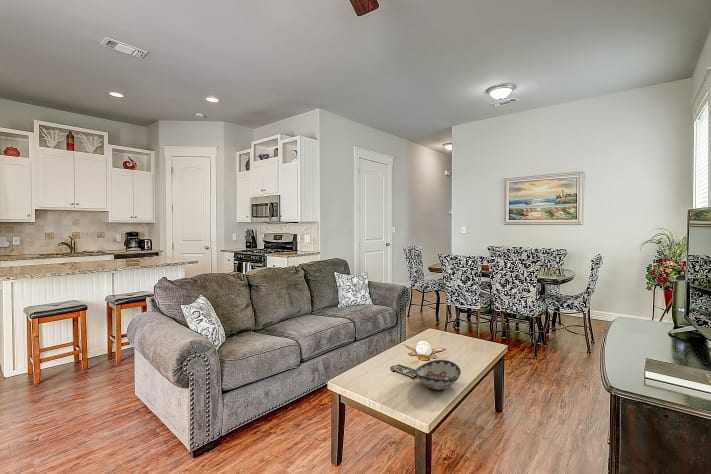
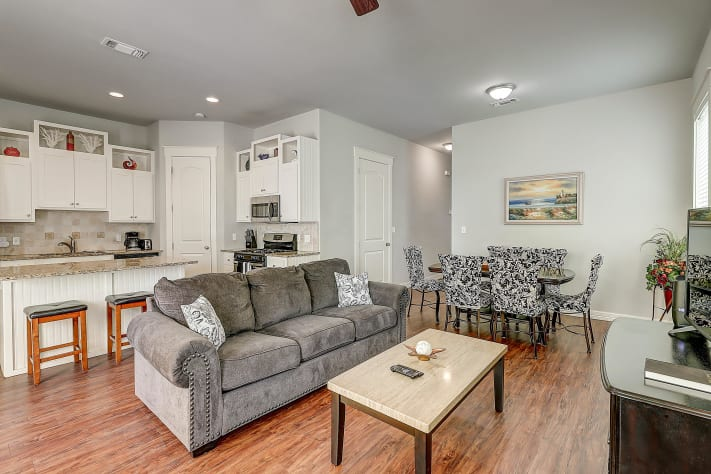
- decorative bowl (437, 377)
